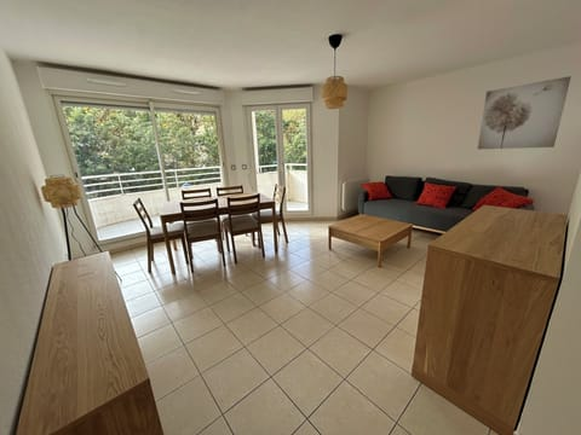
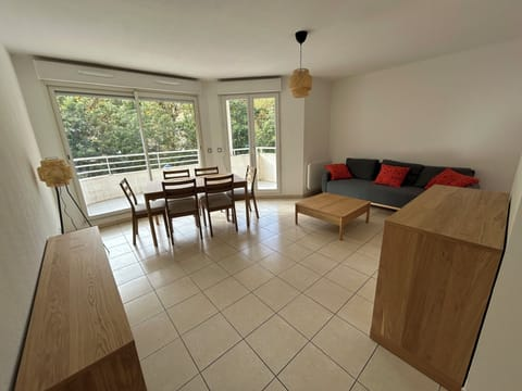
- wall art (518, 117)
